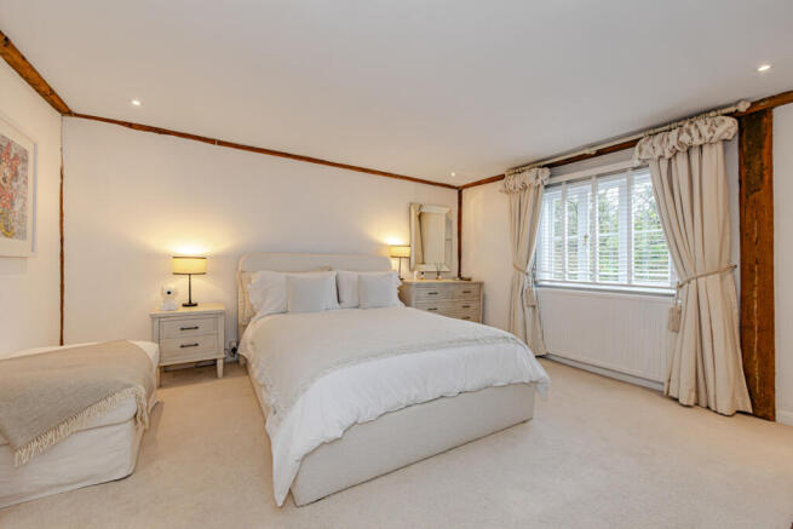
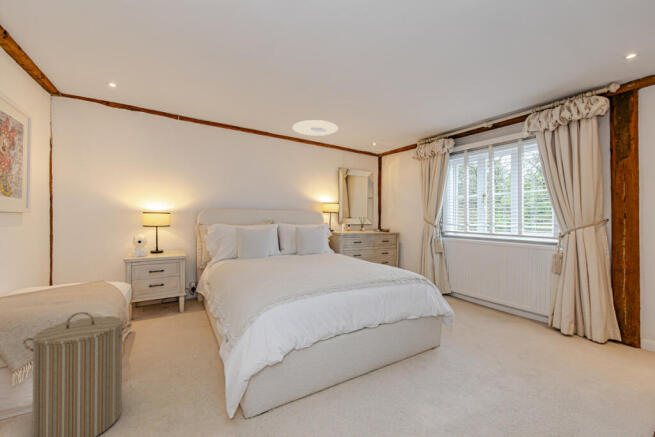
+ ceiling light (315, 126)
+ laundry hamper (81, 368)
